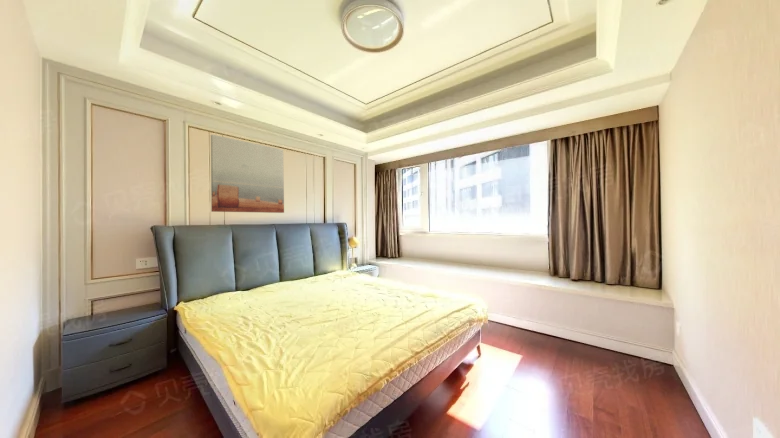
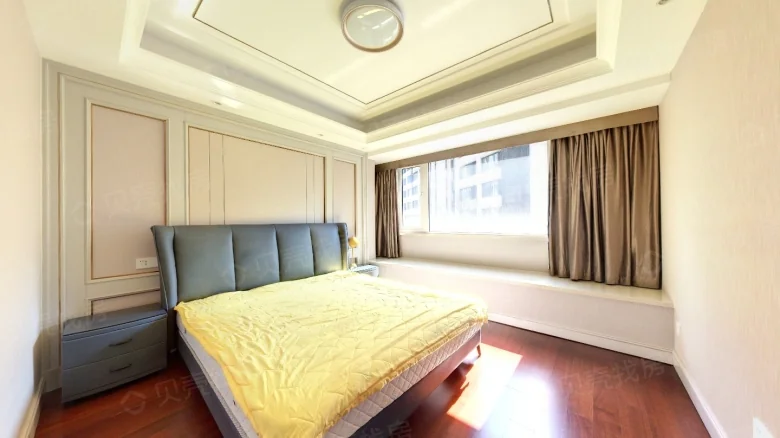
- wall art (250, 177)
